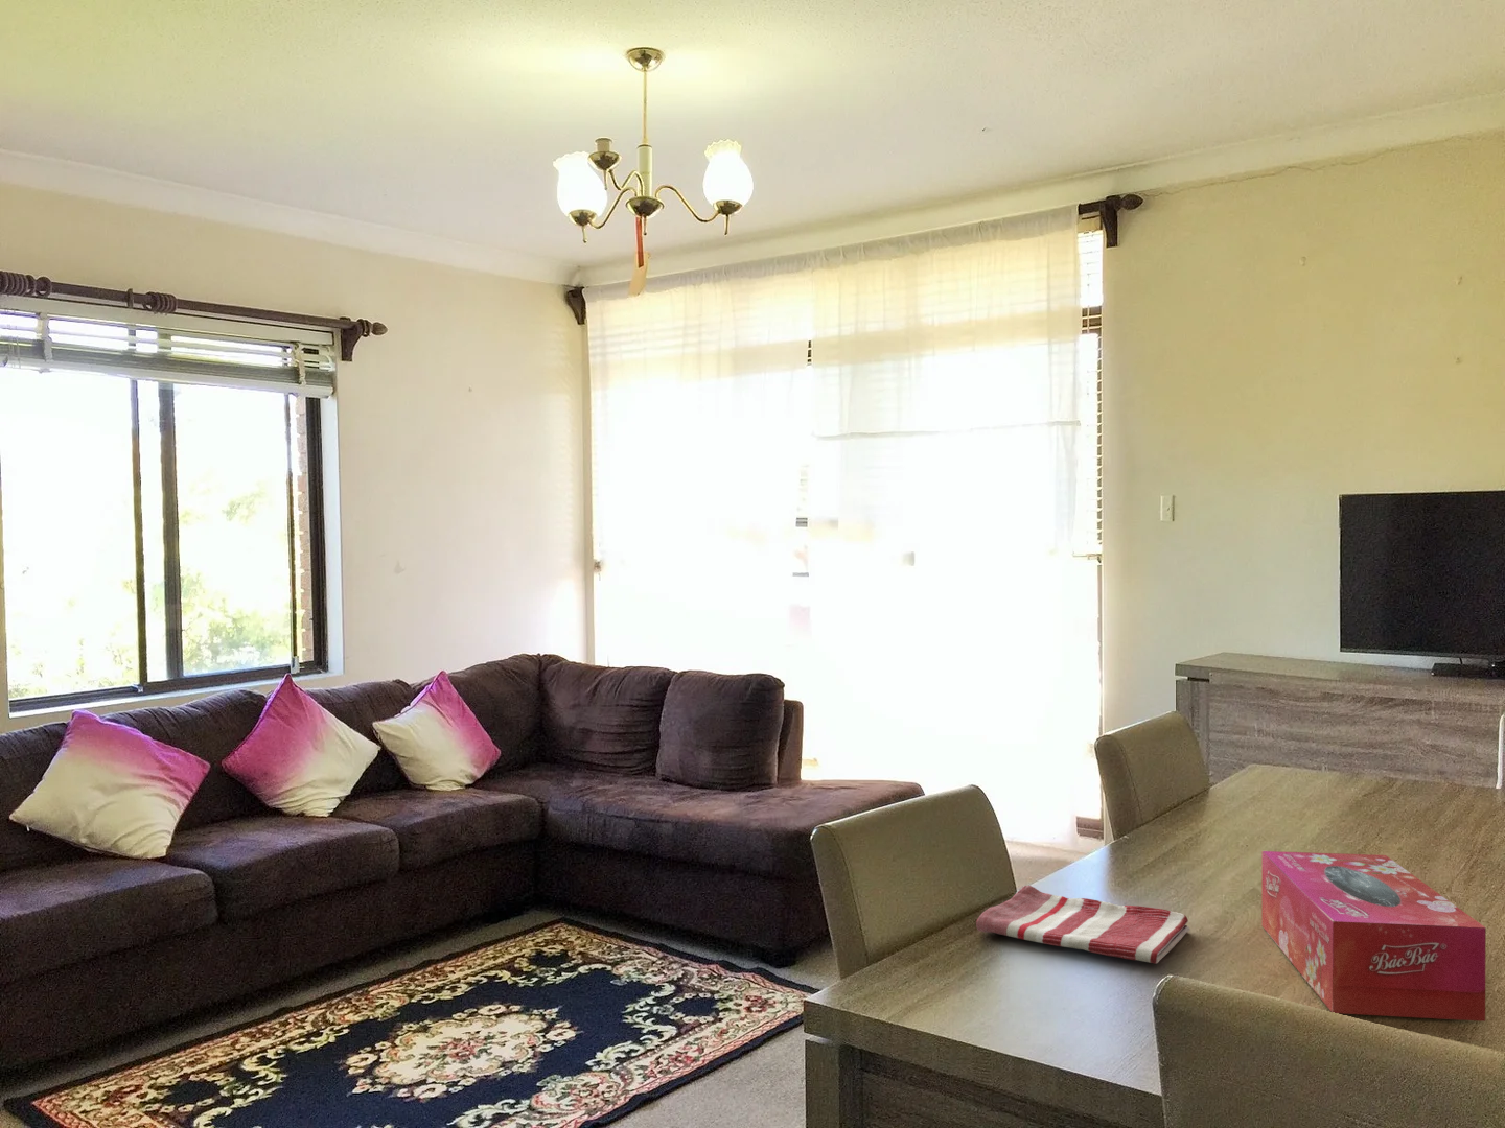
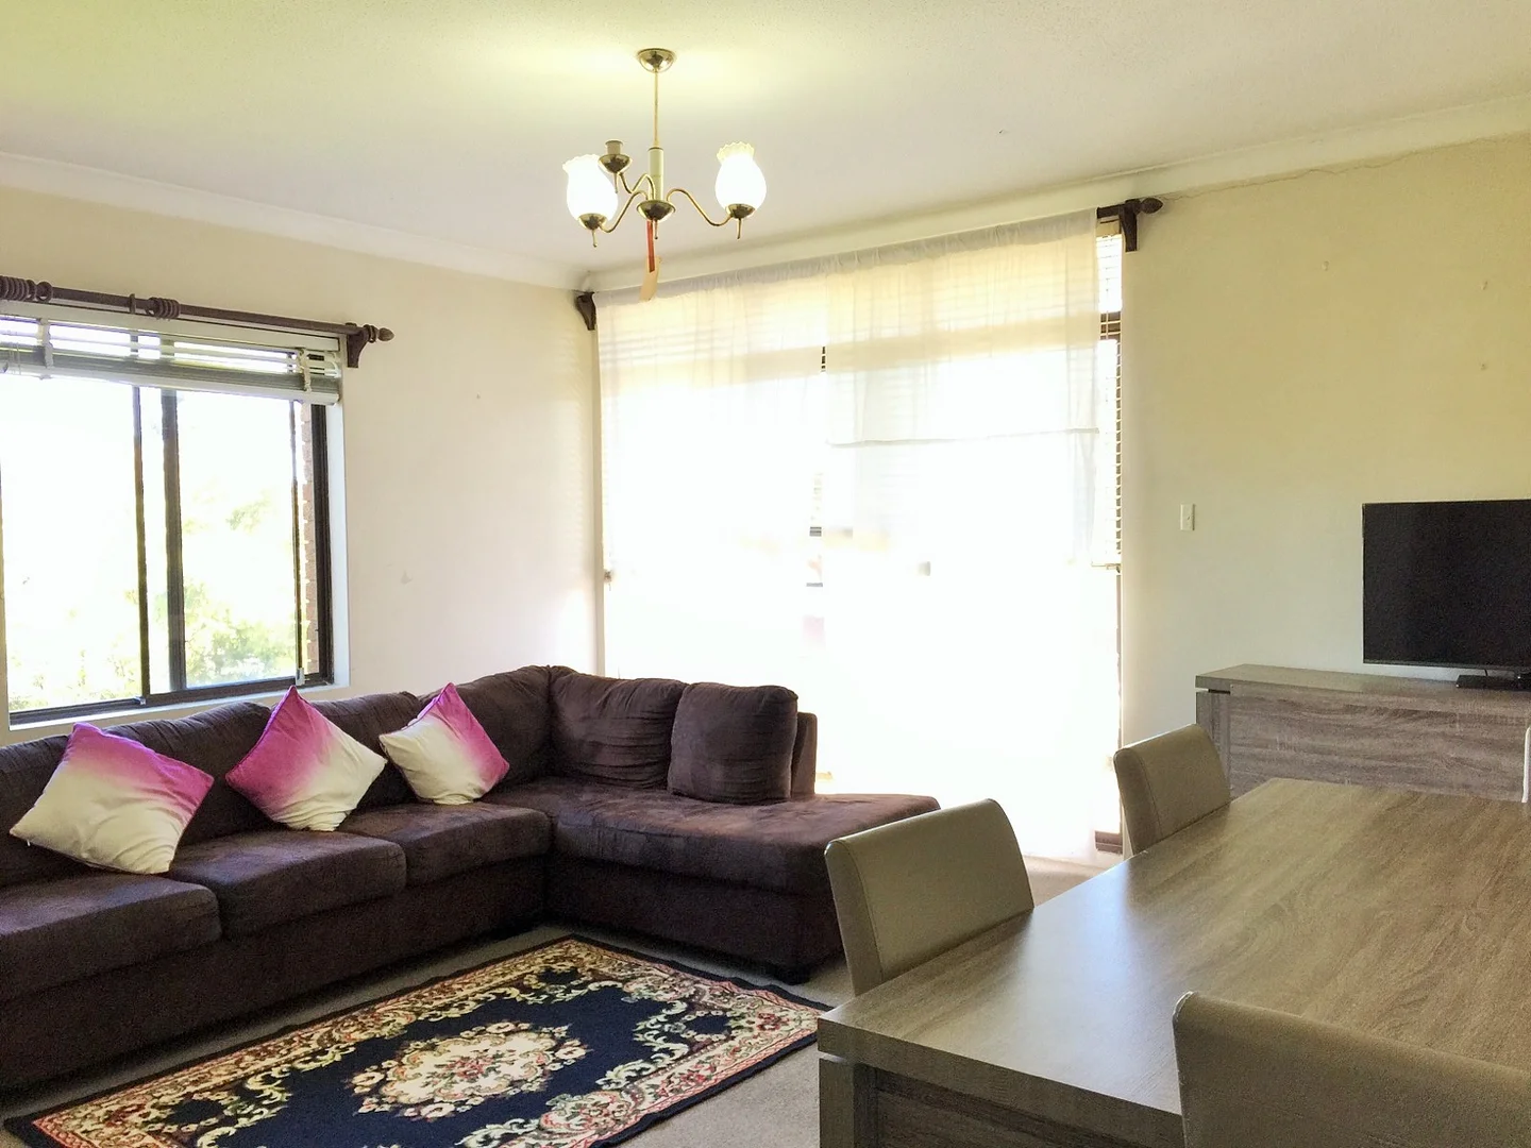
- tissue box (1360, 927)
- dish towel (1083, 922)
